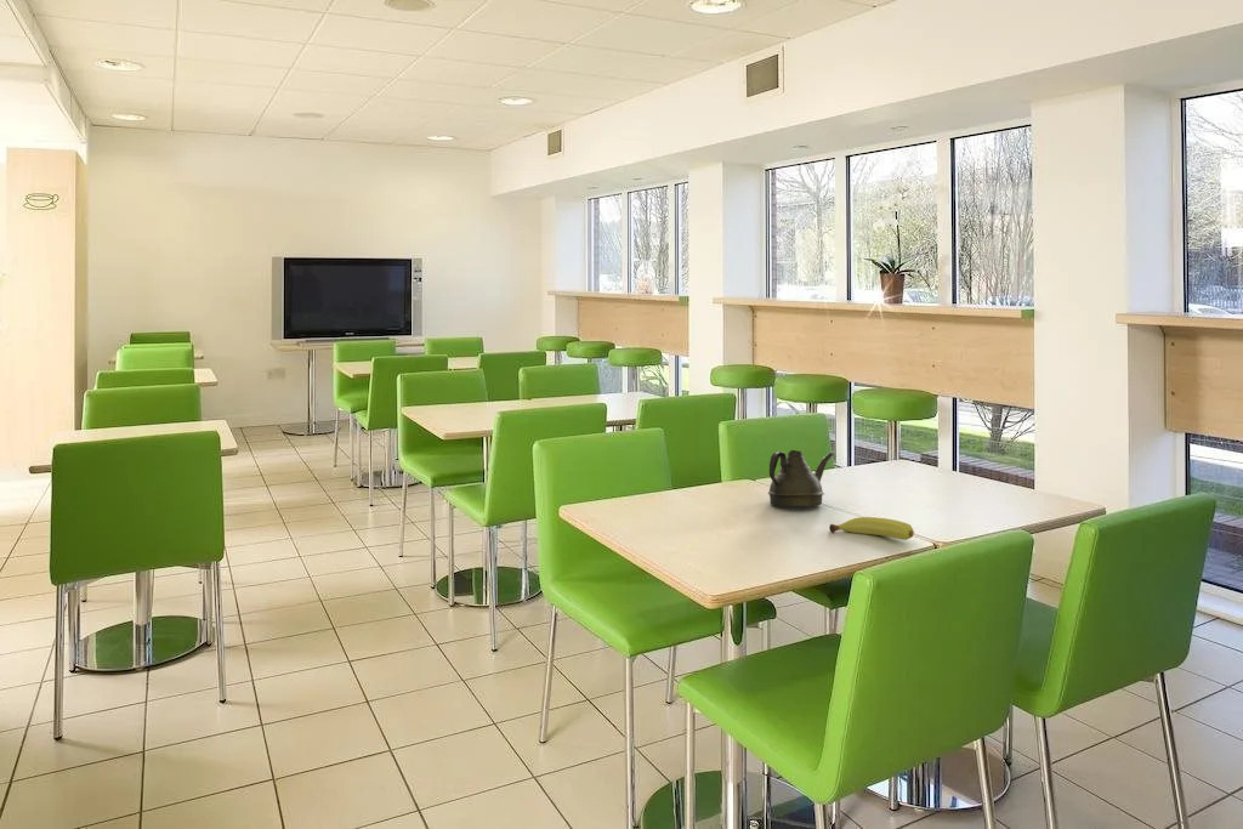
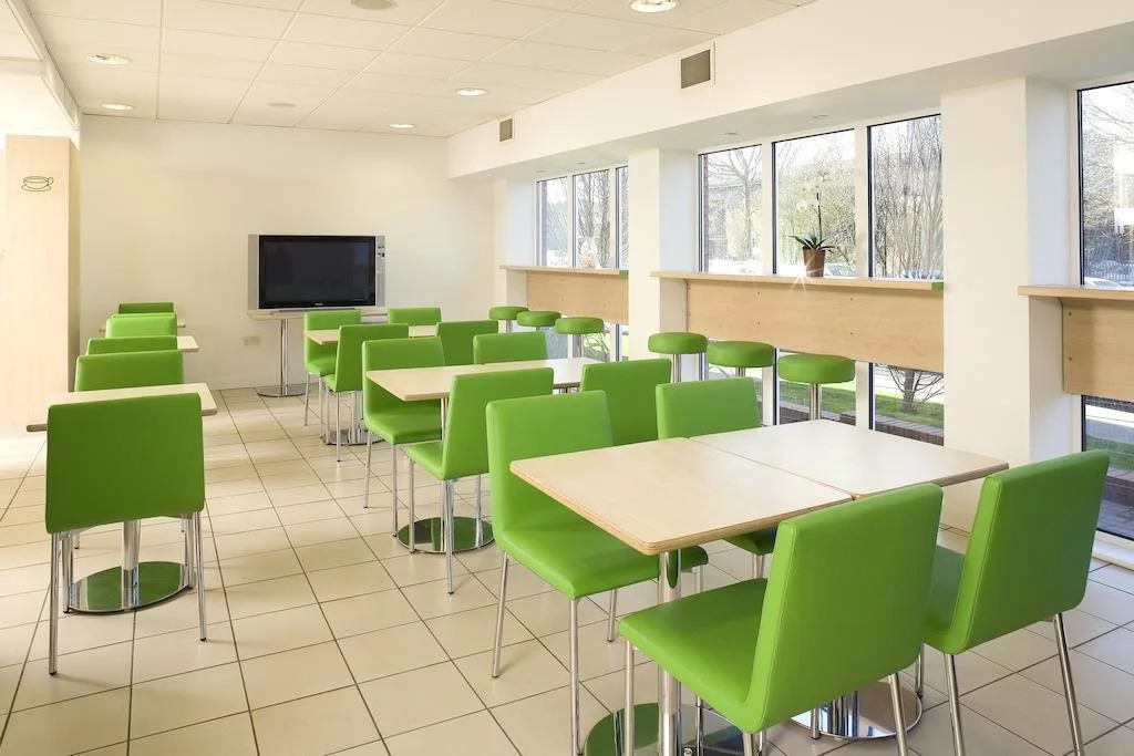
- teapot (804, 477)
- fruit (874, 528)
